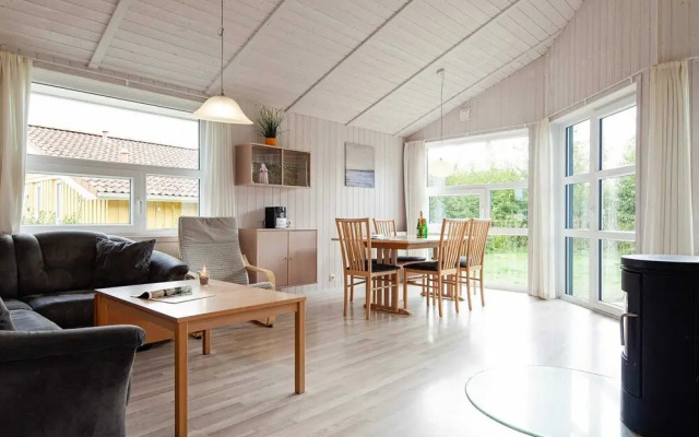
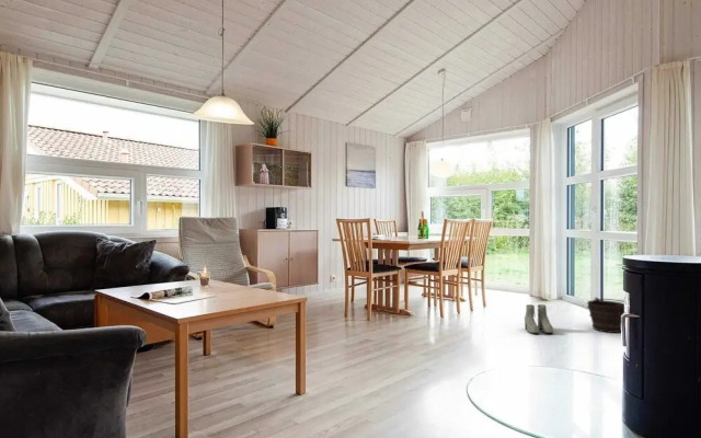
+ boots (538, 318)
+ bucket (607, 314)
